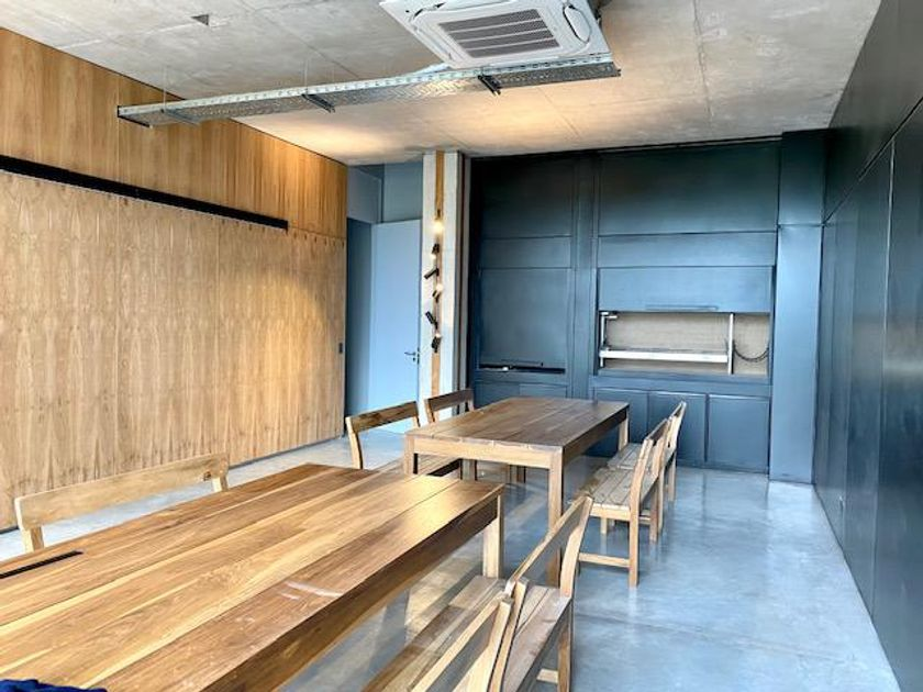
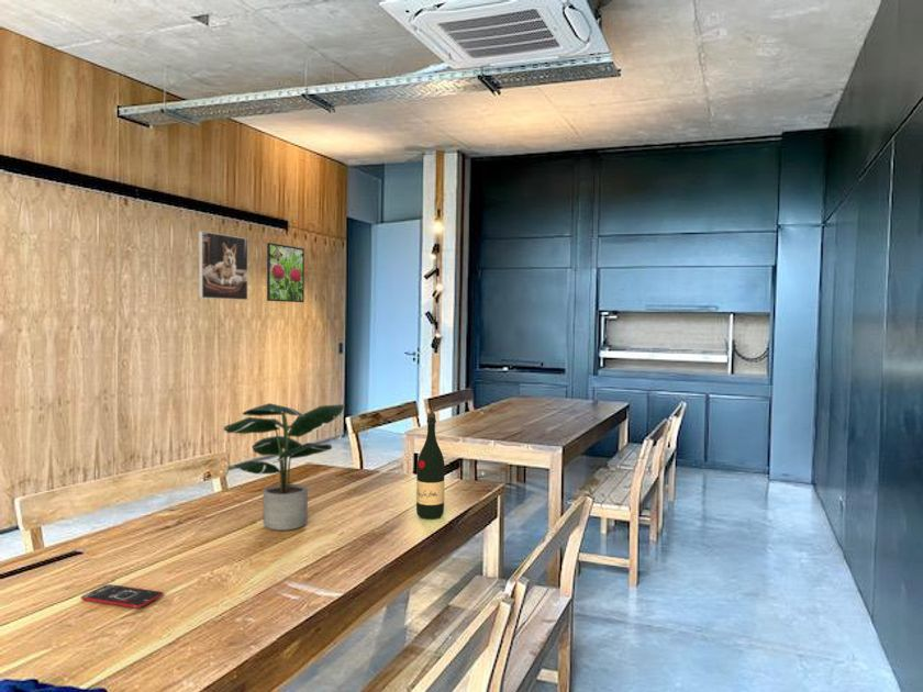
+ potted plant (279, 461)
+ smartphone (122, 595)
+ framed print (224, 267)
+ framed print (286, 274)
+ wine bottle (431, 464)
